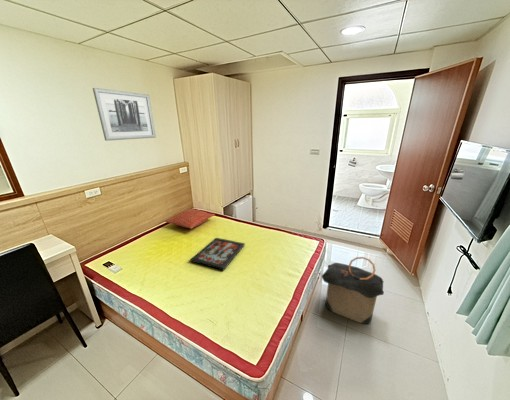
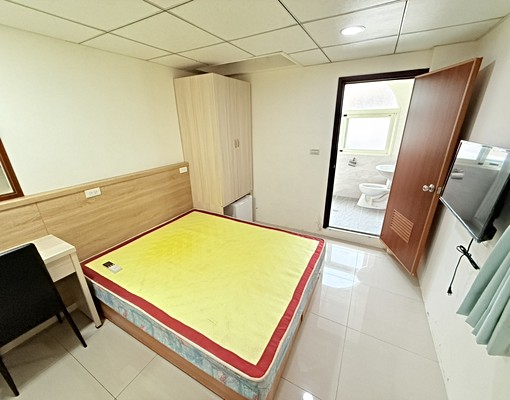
- pillow (190, 218)
- wall art (128, 116)
- laundry hamper (350, 286)
- tray (219, 251)
